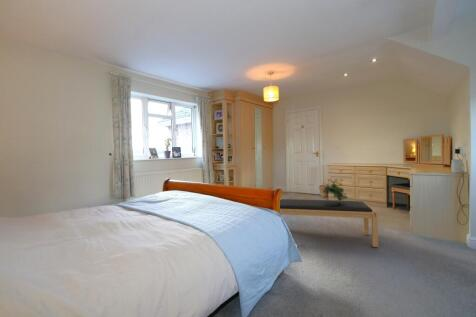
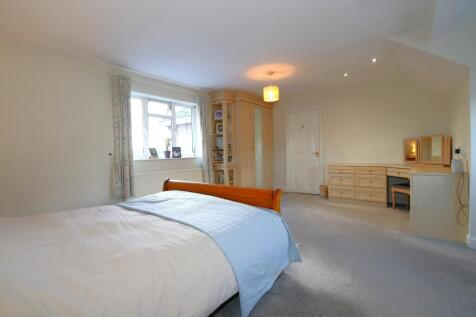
- flowering plant (333, 190)
- bench (319, 215)
